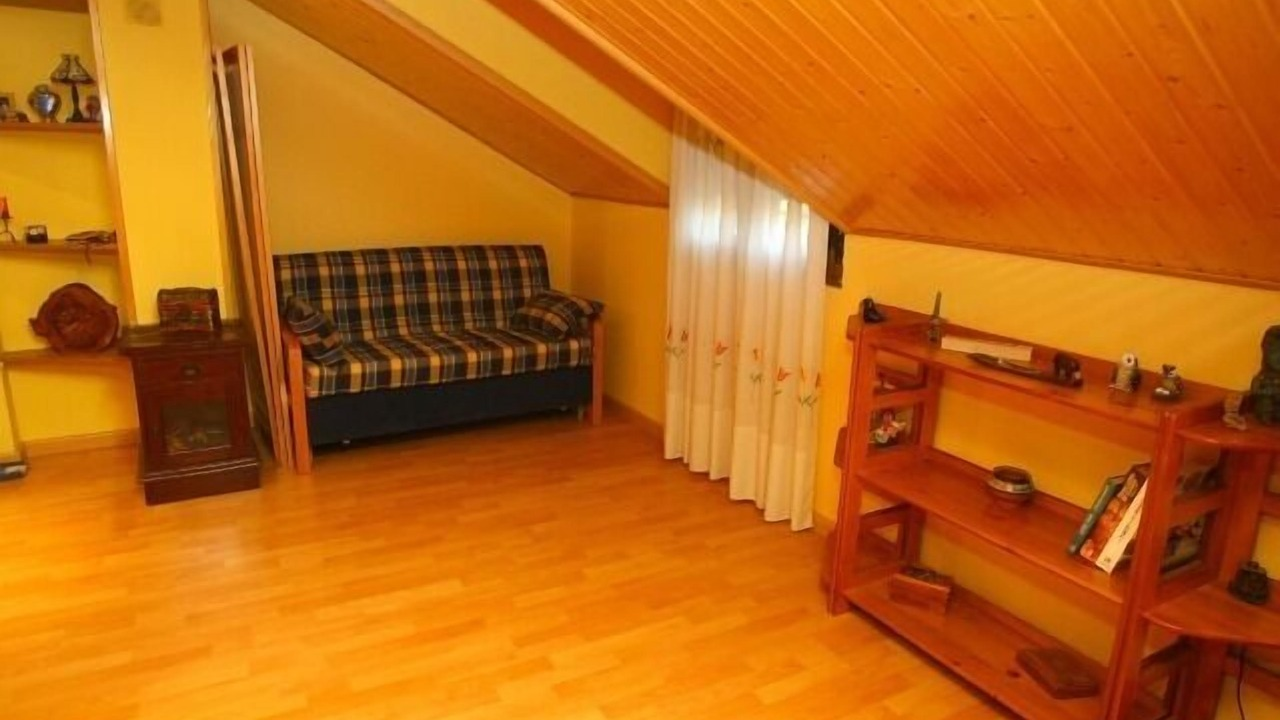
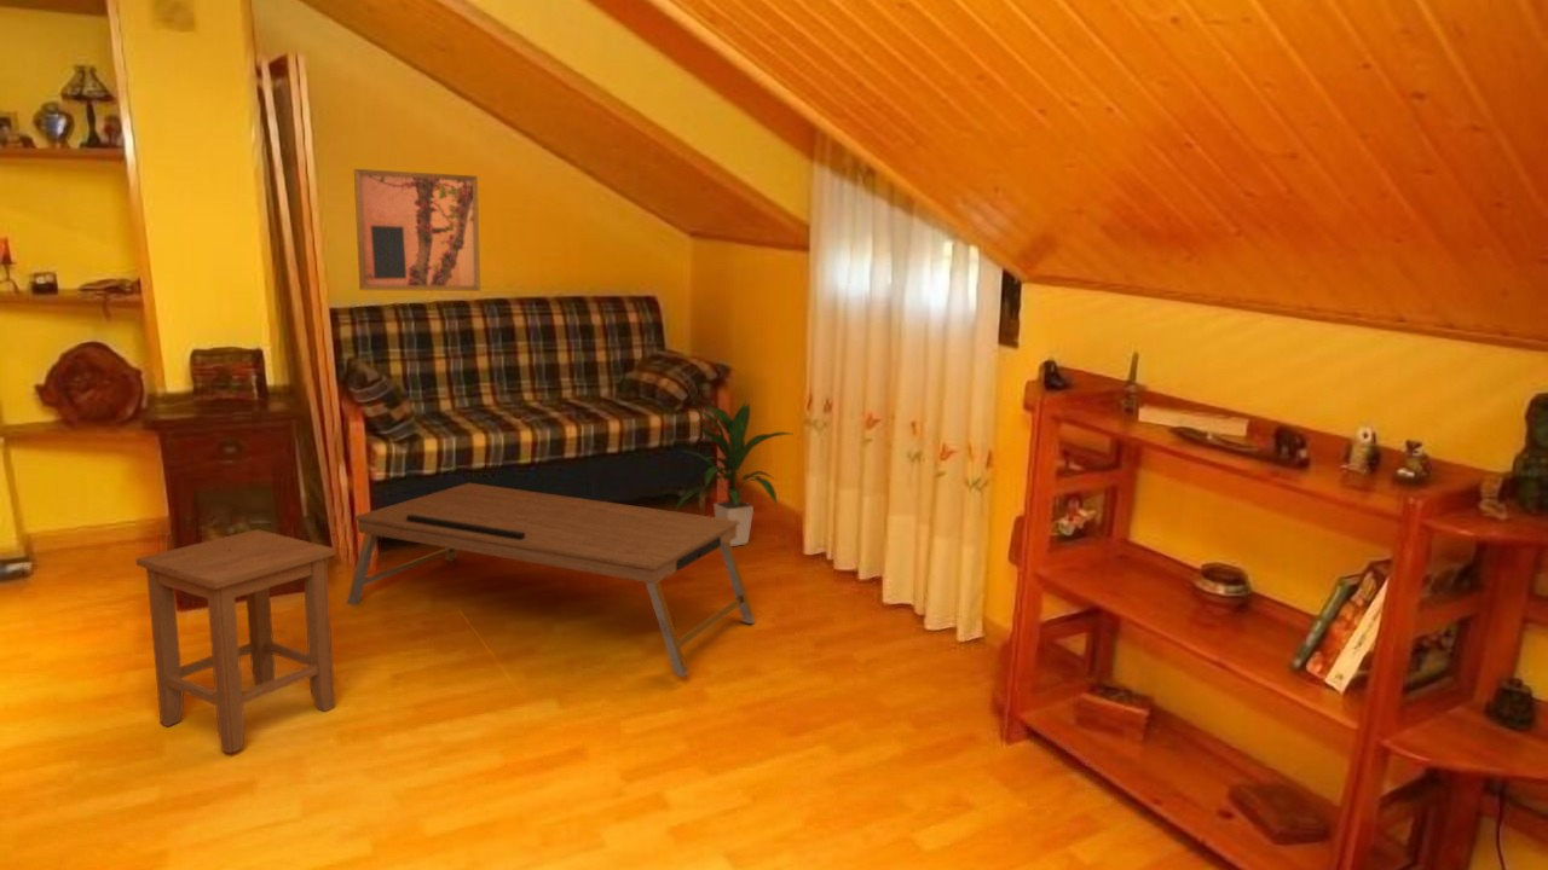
+ stool (249, 634)
+ coffee table (548, 563)
+ wall art (418, 232)
+ indoor plant (728, 470)
